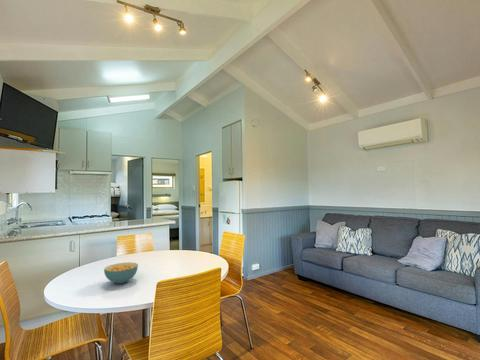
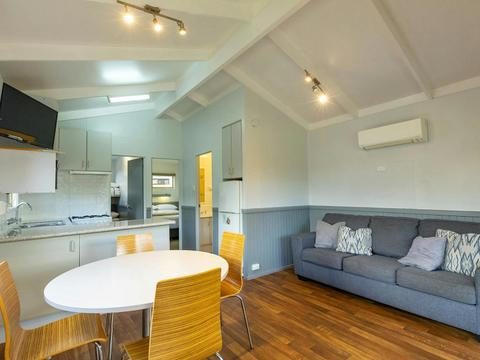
- cereal bowl (121, 274)
